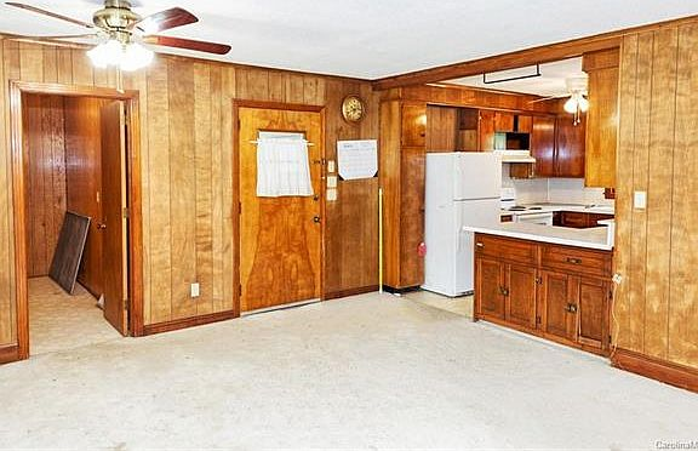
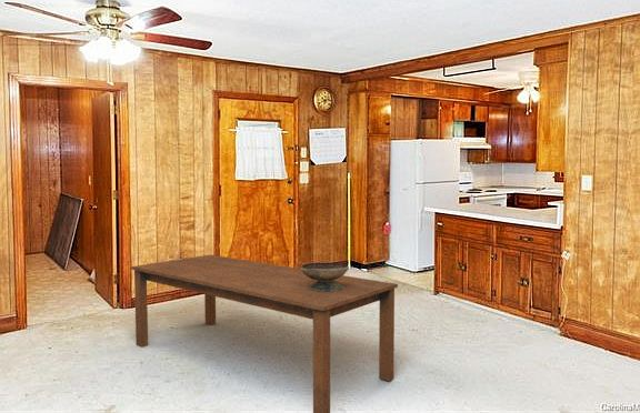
+ dining table (256, 305)
+ decorative bowl (324, 275)
